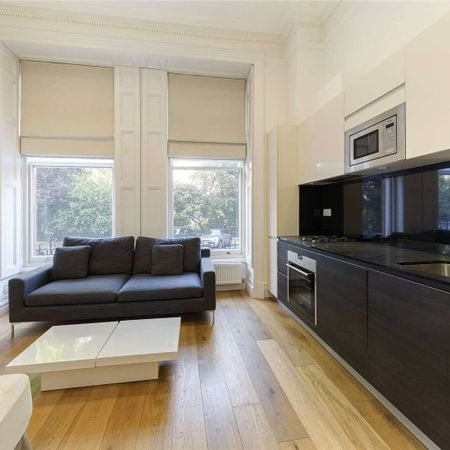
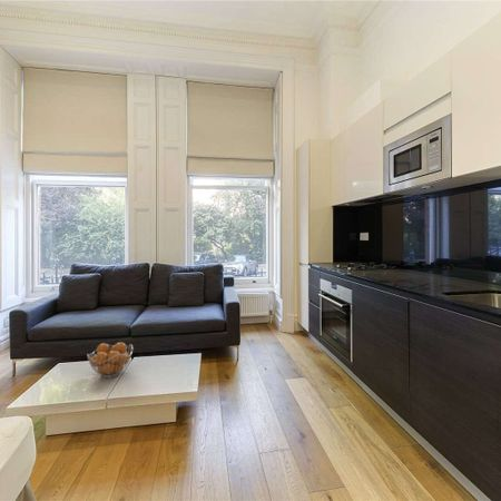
+ fruit basket (110, 358)
